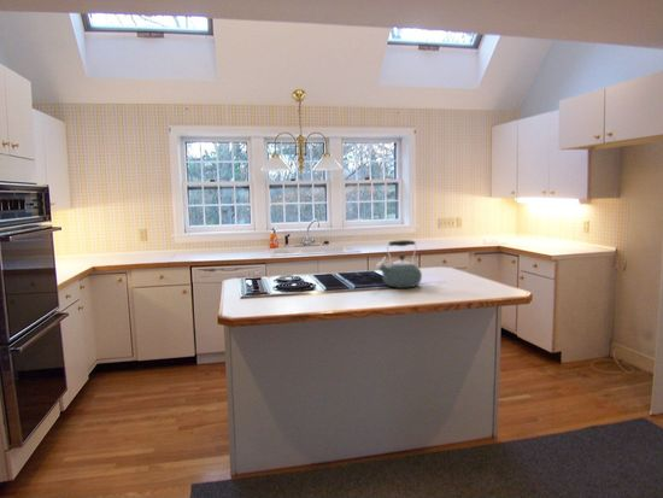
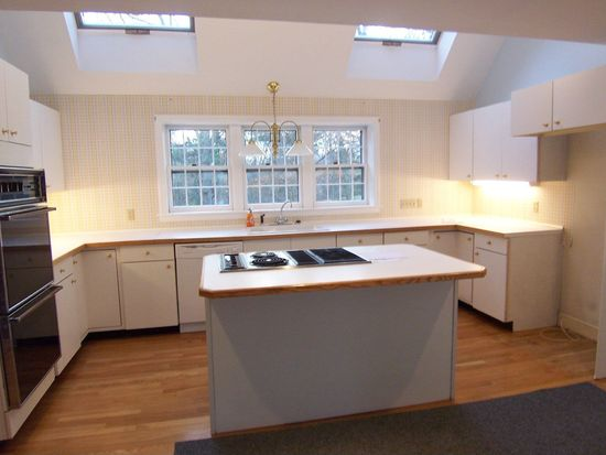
- kettle (398, 263)
